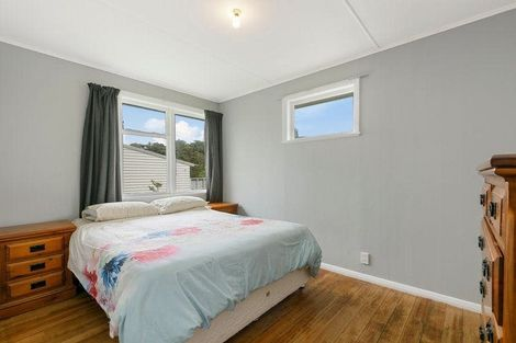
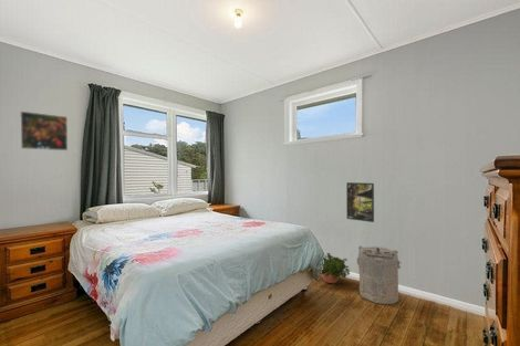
+ potted plant (330, 268)
+ laundry hamper (376, 270)
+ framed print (44, 132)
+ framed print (360, 201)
